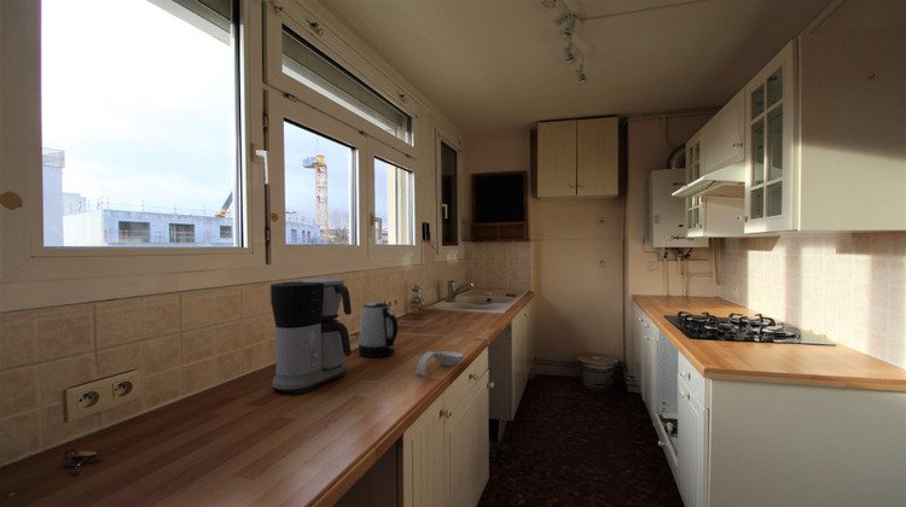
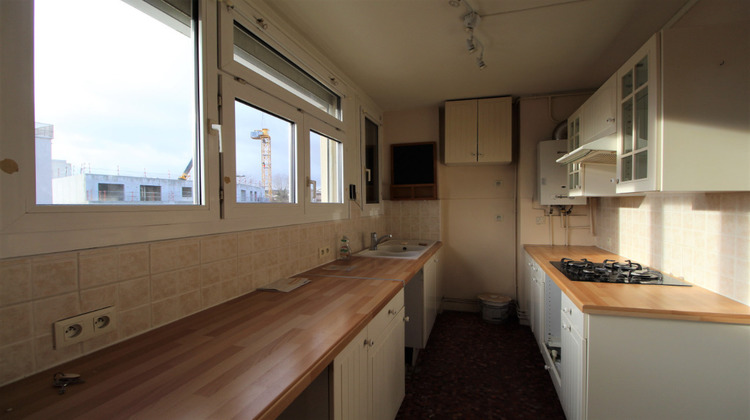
- coffee maker (315, 330)
- kettle (379, 328)
- spoon rest (440, 359)
